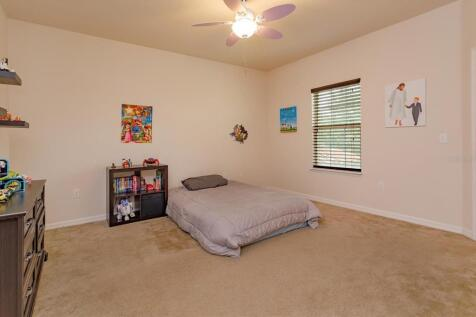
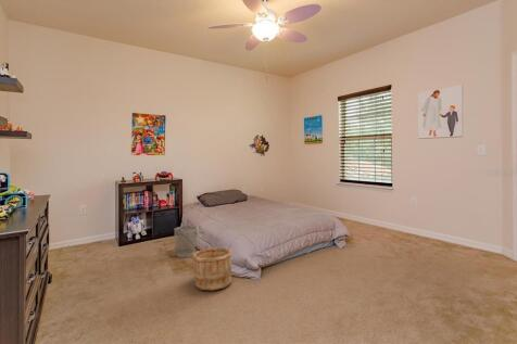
+ wooden bucket (212, 267)
+ wastebasket (185, 241)
